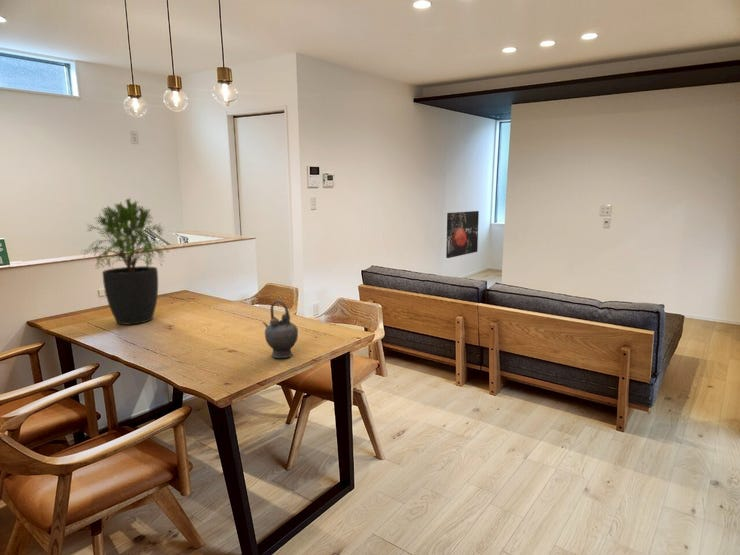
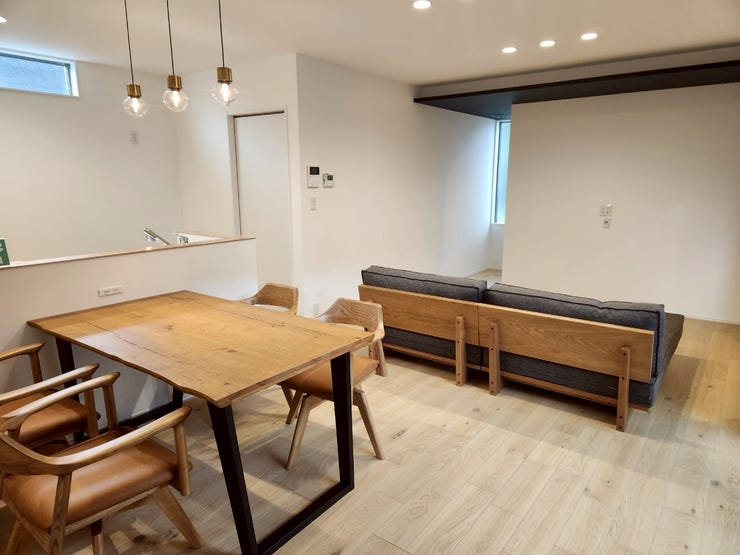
- potted plant (131, 260)
- teapot (278, 327)
- wall art (463, 233)
